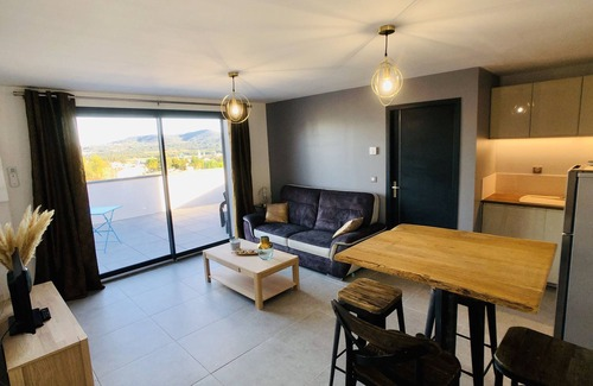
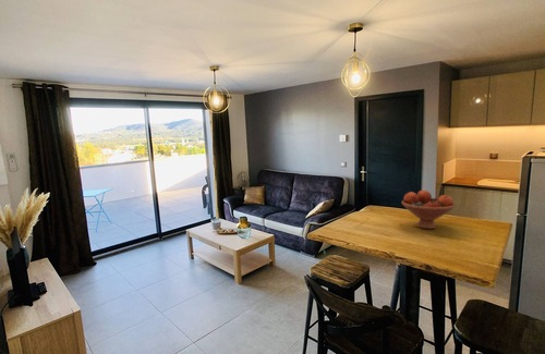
+ fruit bowl (426, 209)
